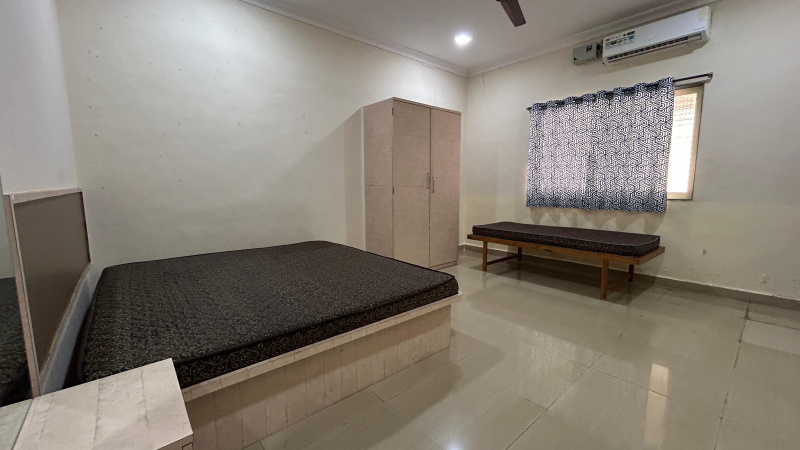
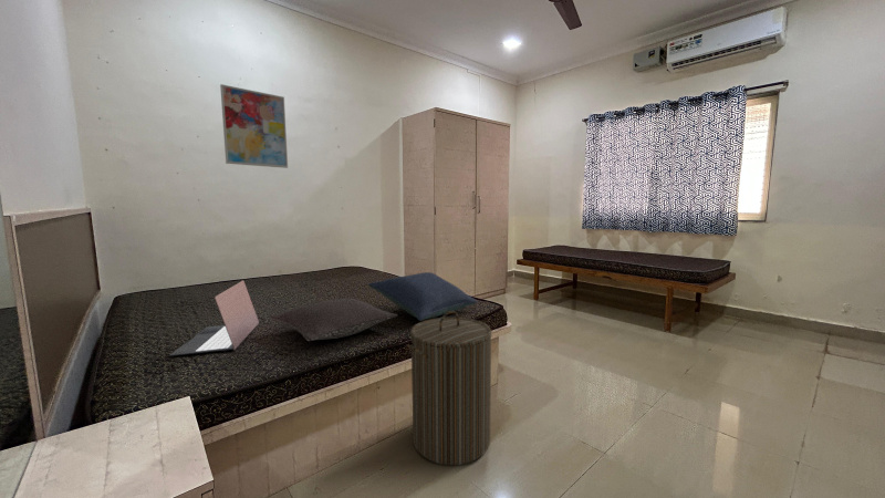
+ pillow (333, 317)
+ wall art (256, 128)
+ pillow (424, 293)
+ laundry hamper (451, 375)
+ laptop (220, 313)
